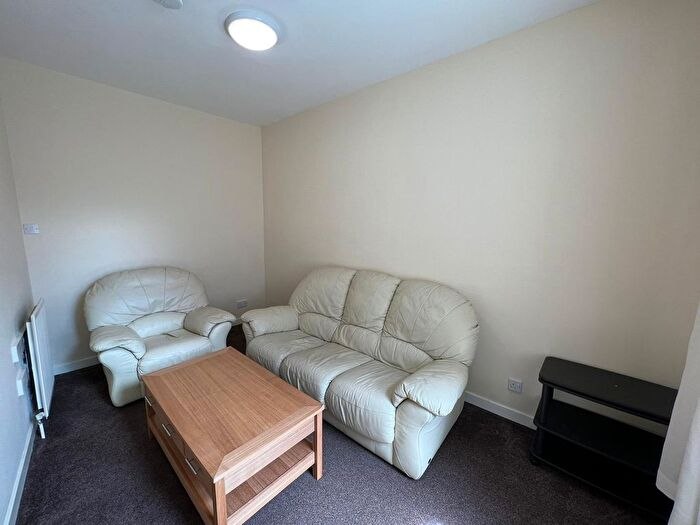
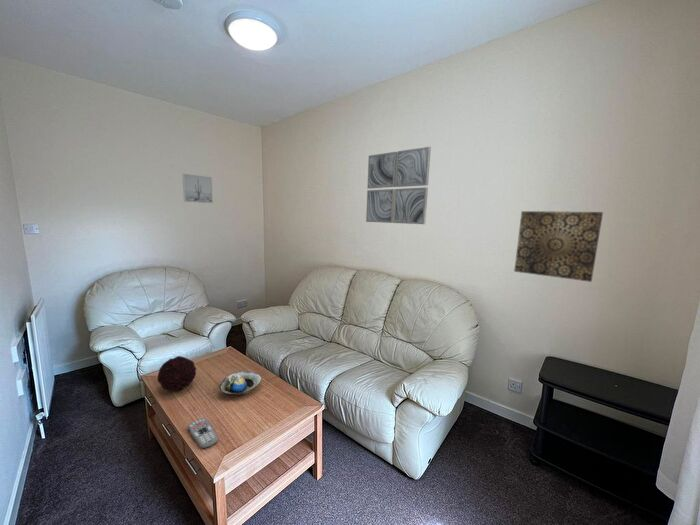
+ wall art (395, 189)
+ wall art (554, 244)
+ decorative bowl (235, 382)
+ wall art (198, 189)
+ decorative orb (177, 373)
+ remote control (203, 432)
